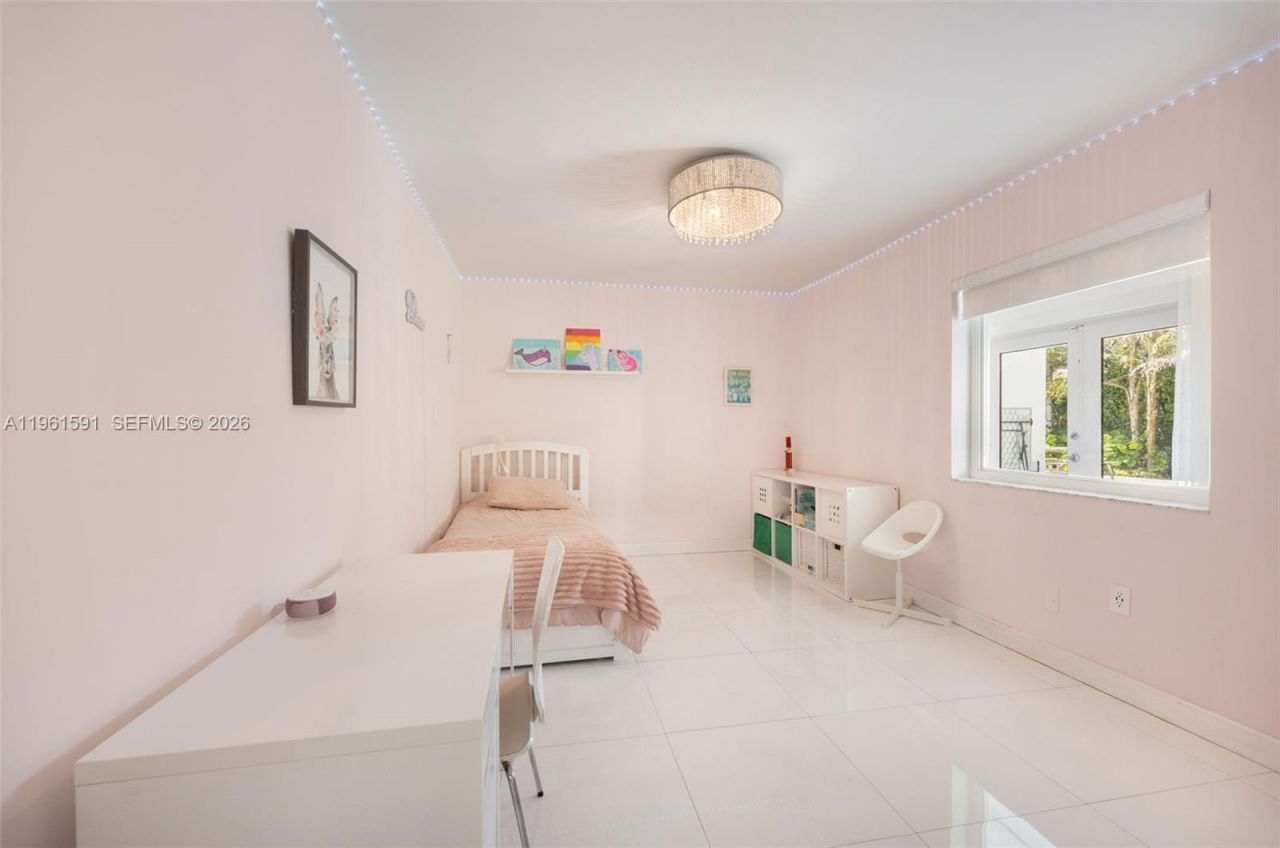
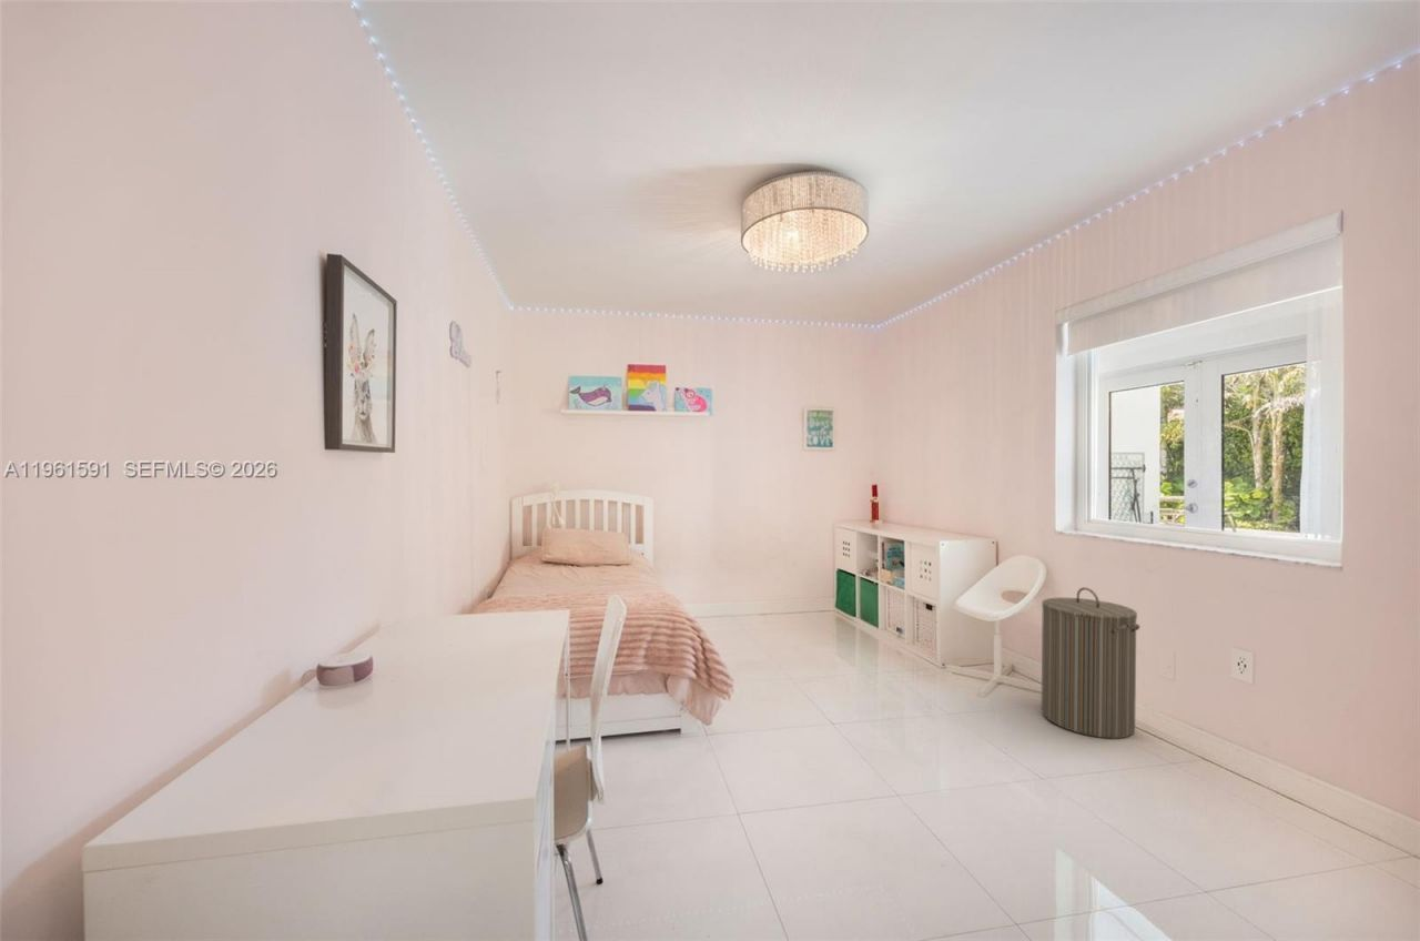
+ laundry hamper (1087, 654)
